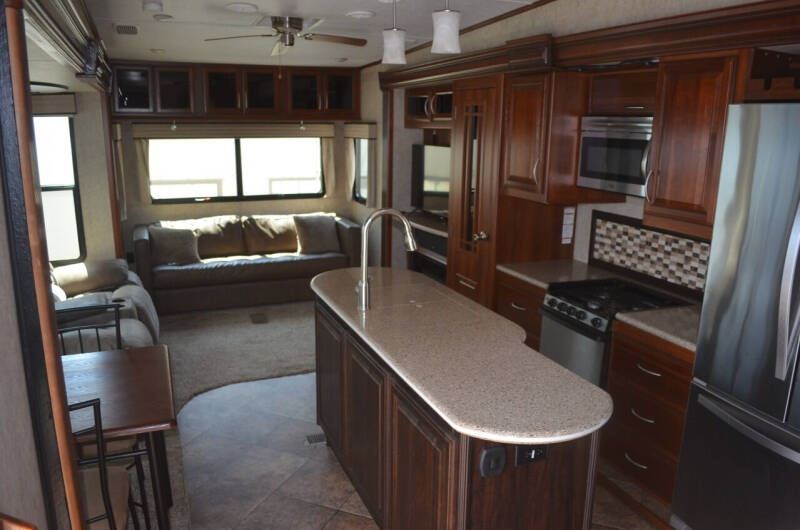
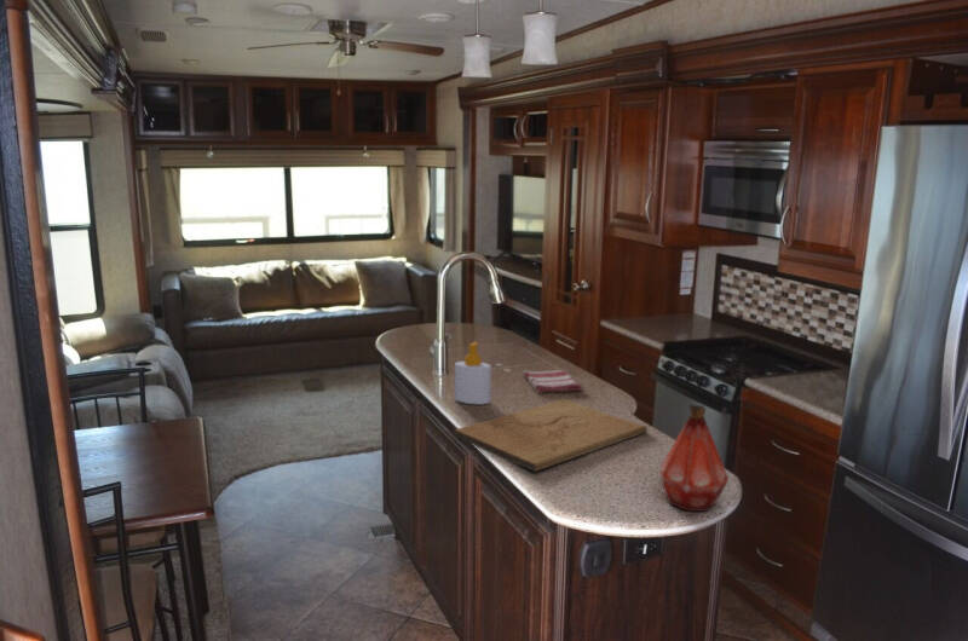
+ dish towel (551, 379)
+ bottle (692, 454)
+ soap bottle (472, 373)
+ cutting board (551, 431)
